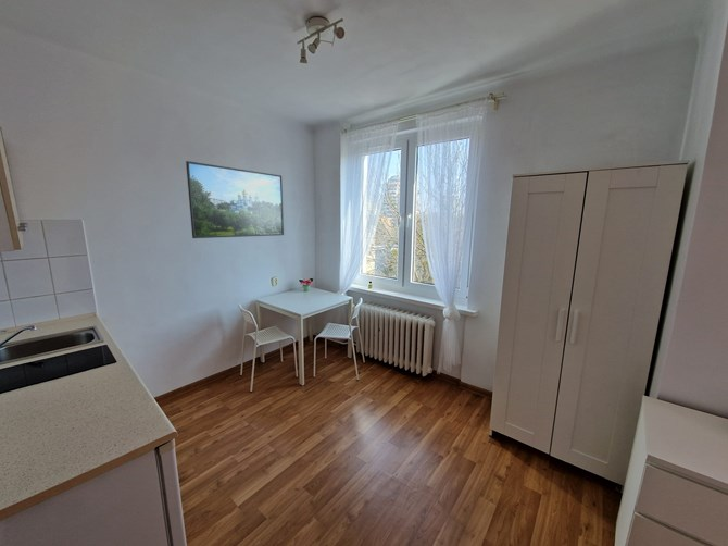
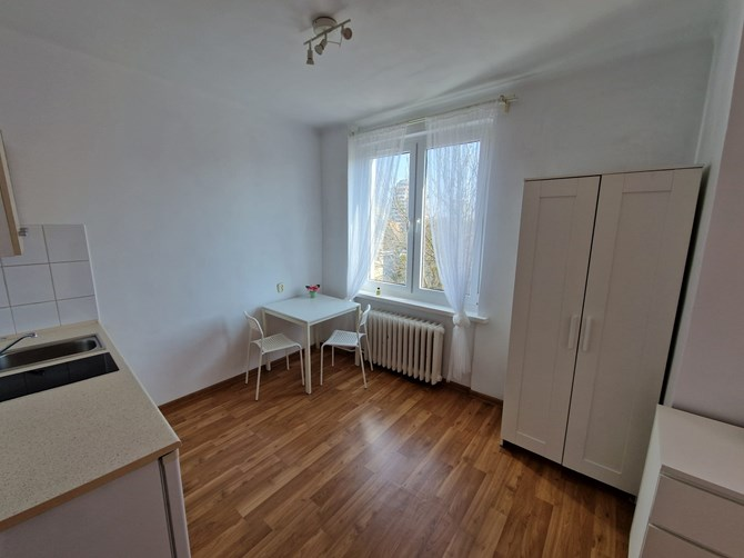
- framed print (241, 203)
